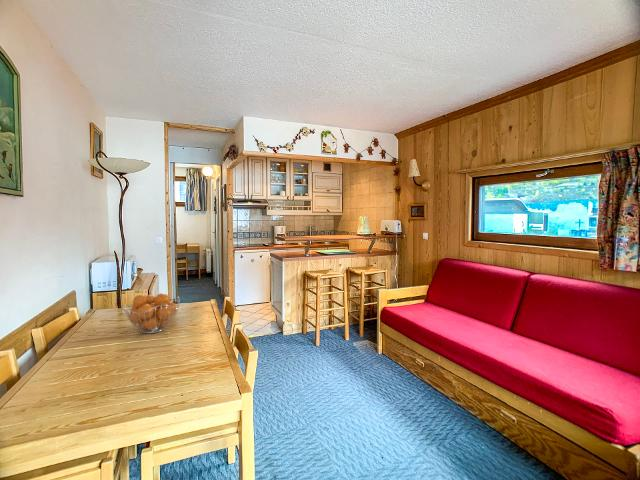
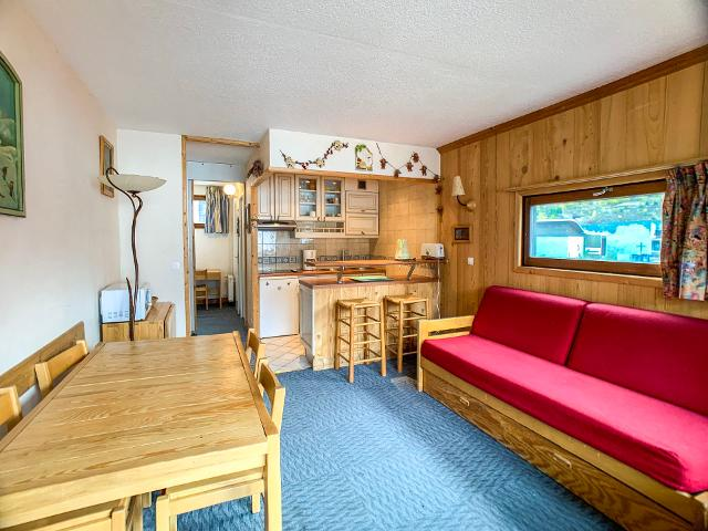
- fruit basket (153, 311)
